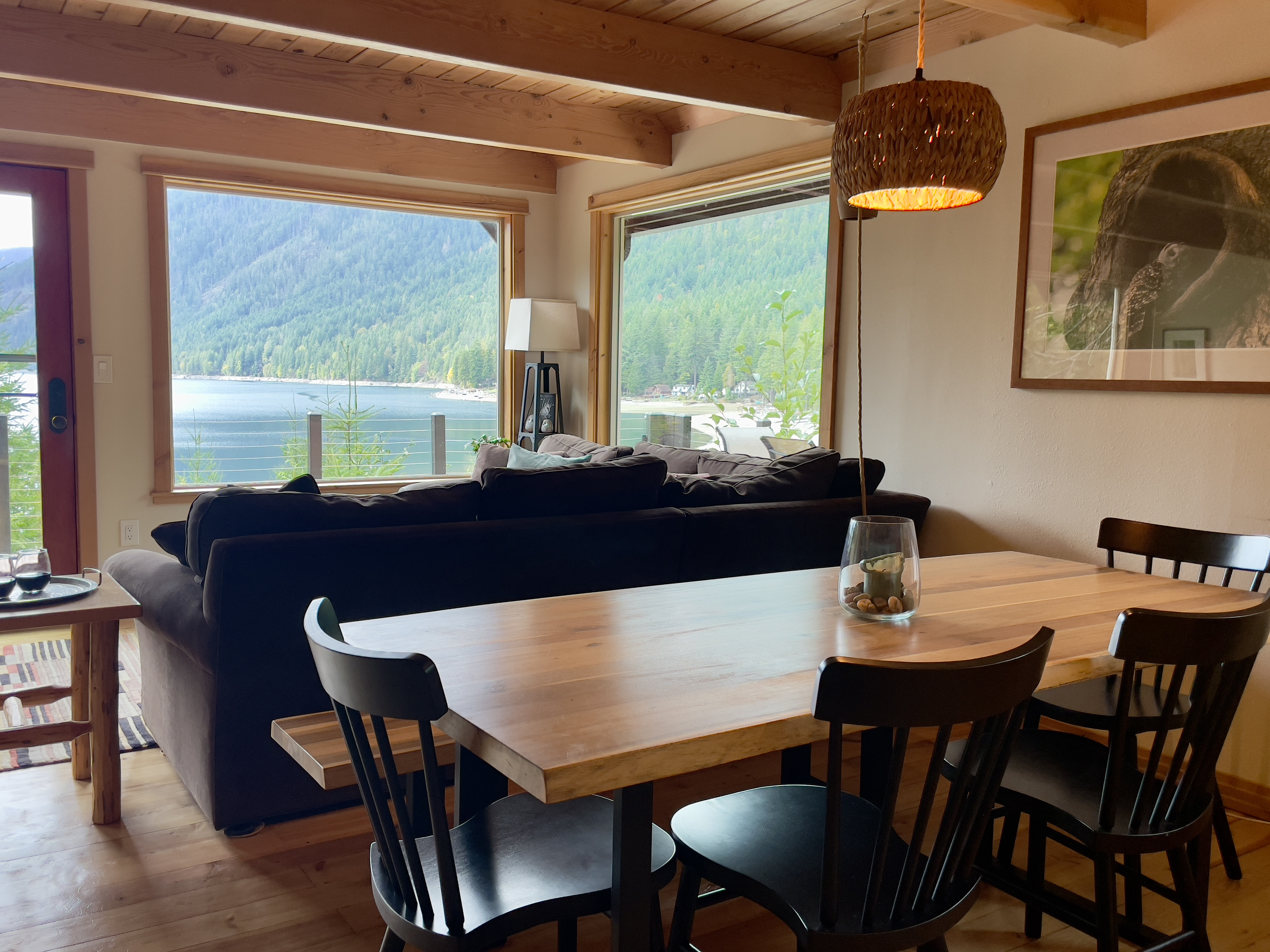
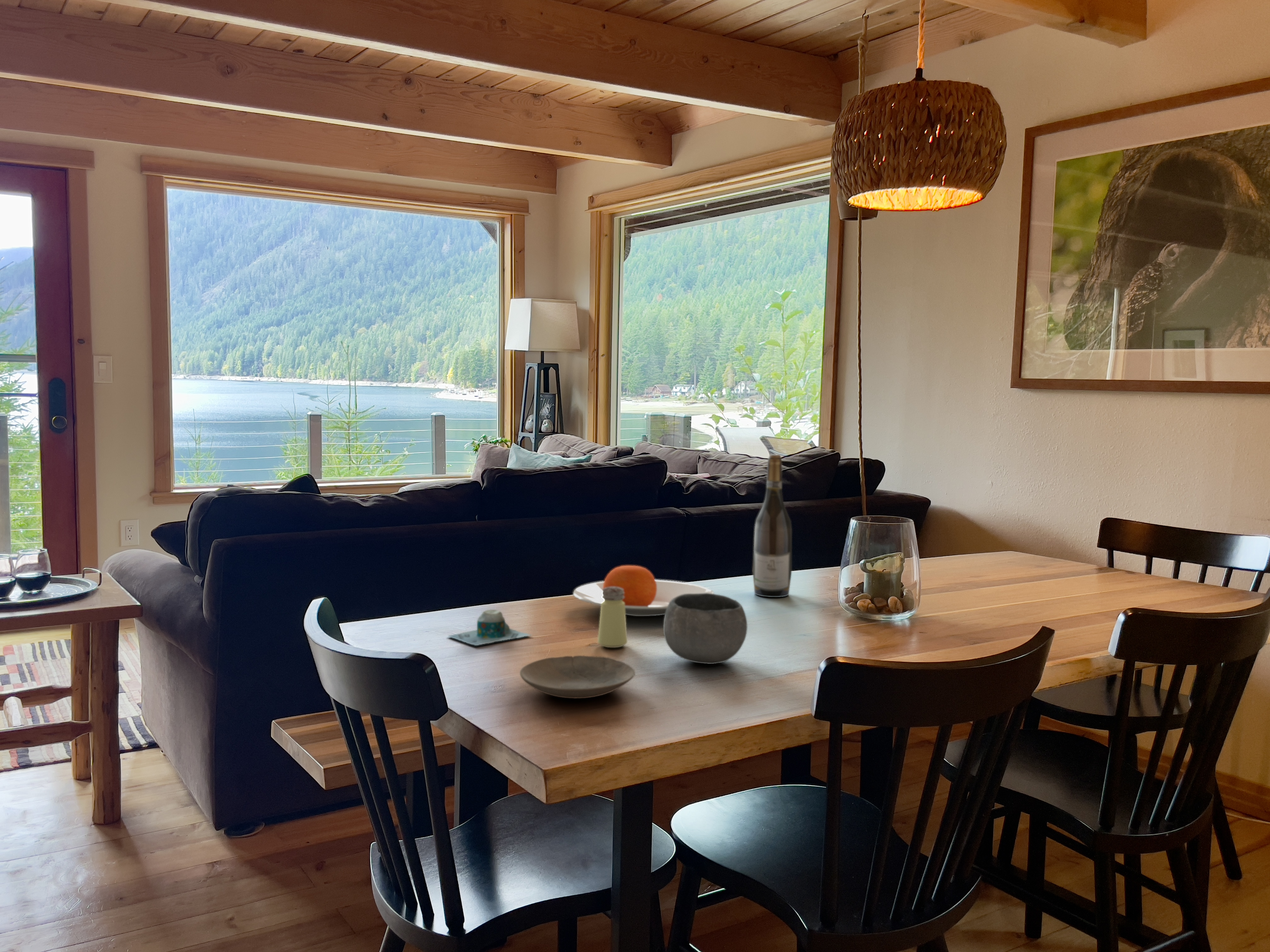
+ plate (644, 587)
+ mug (489, 623)
+ plate (577, 680)
+ saltshaker (613, 616)
+ wine bottle (773, 524)
+ bowl (705, 630)
